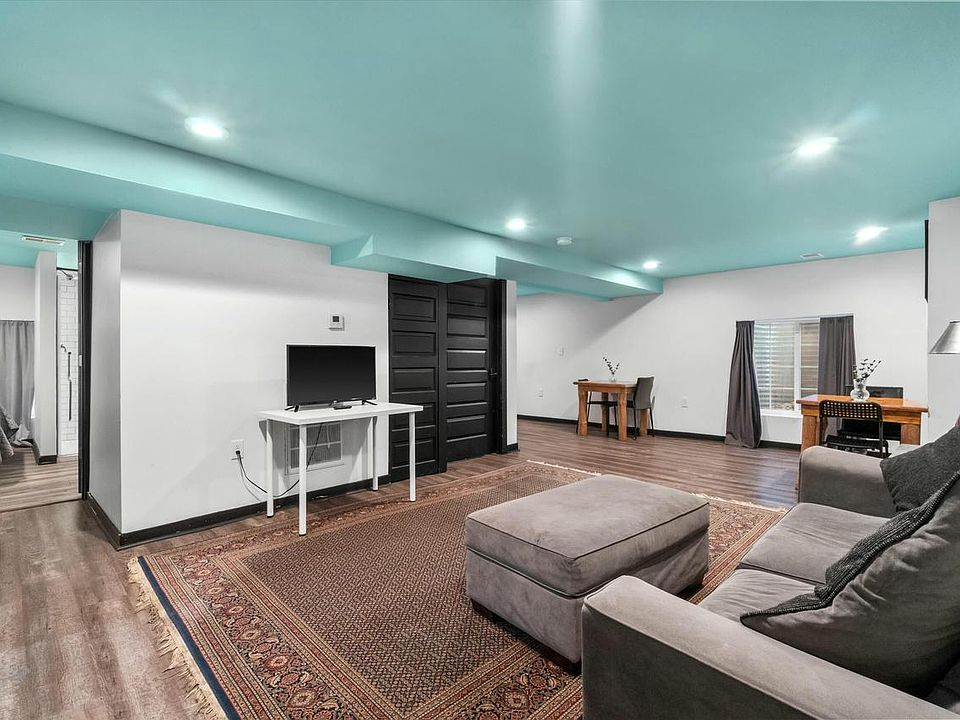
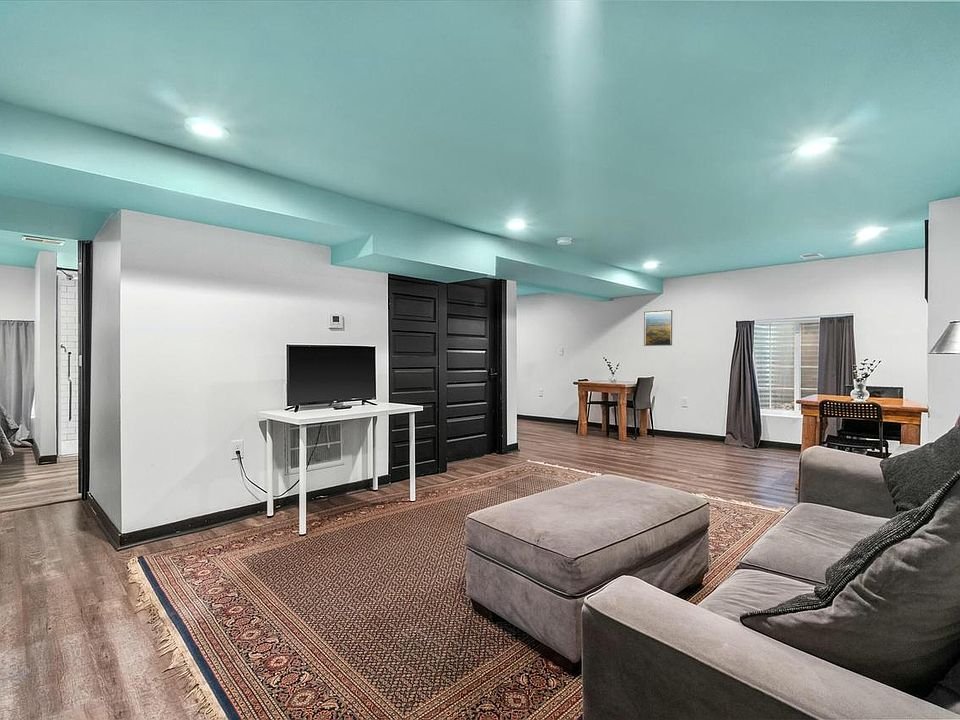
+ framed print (657, 328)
